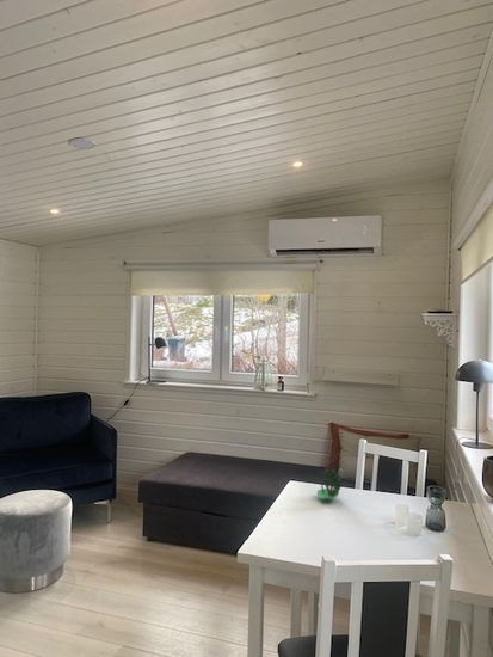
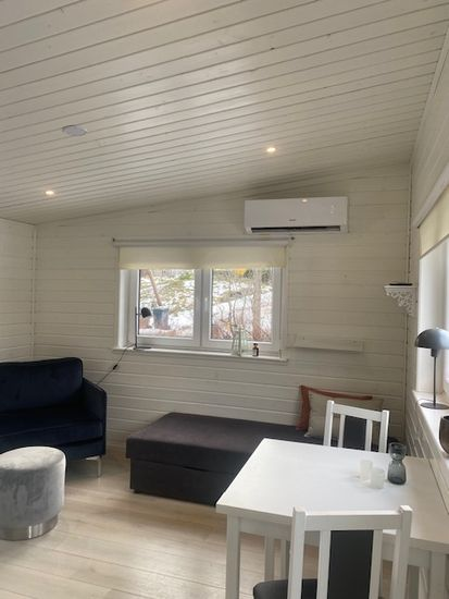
- succulent plant (335, 478)
